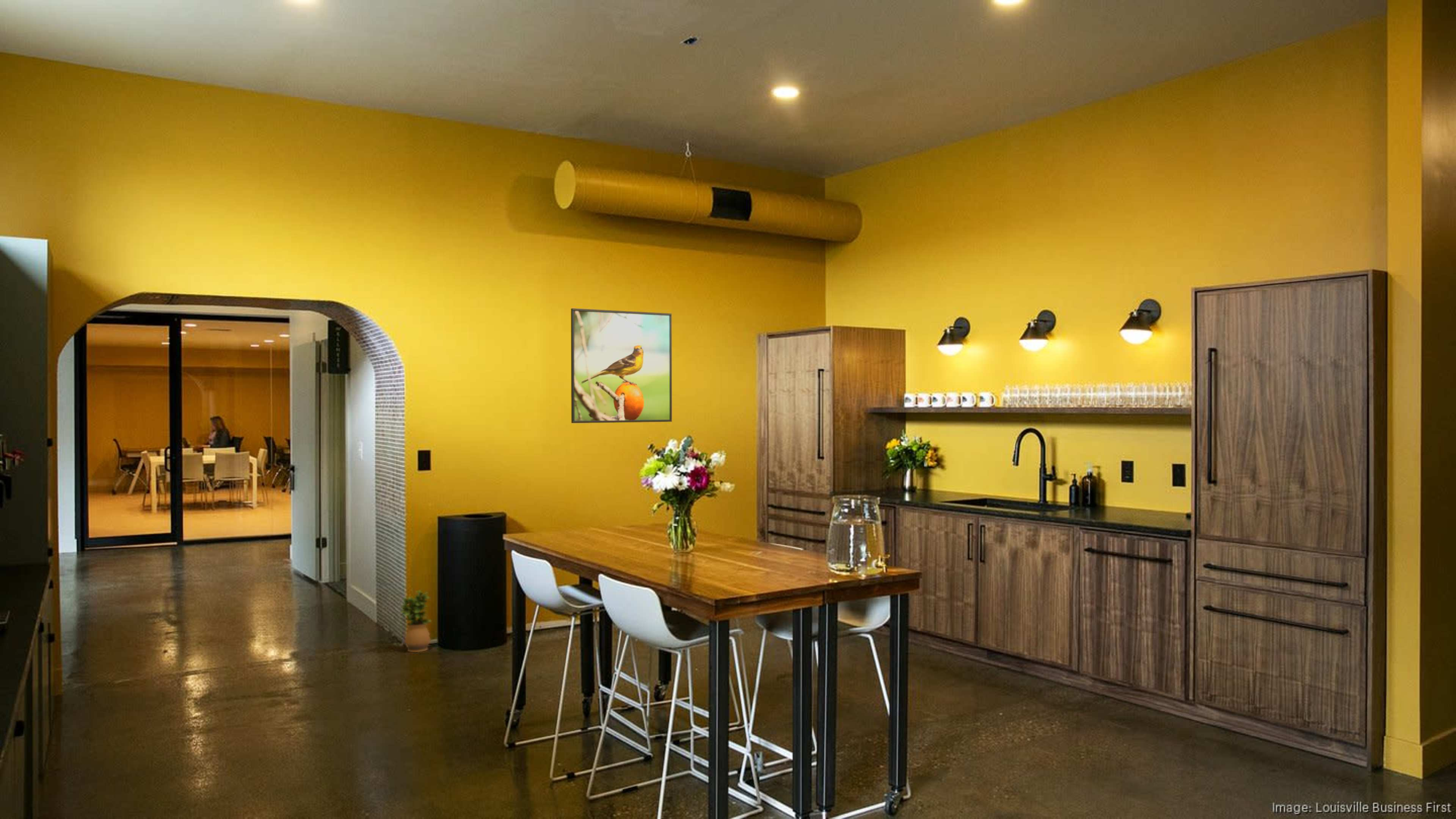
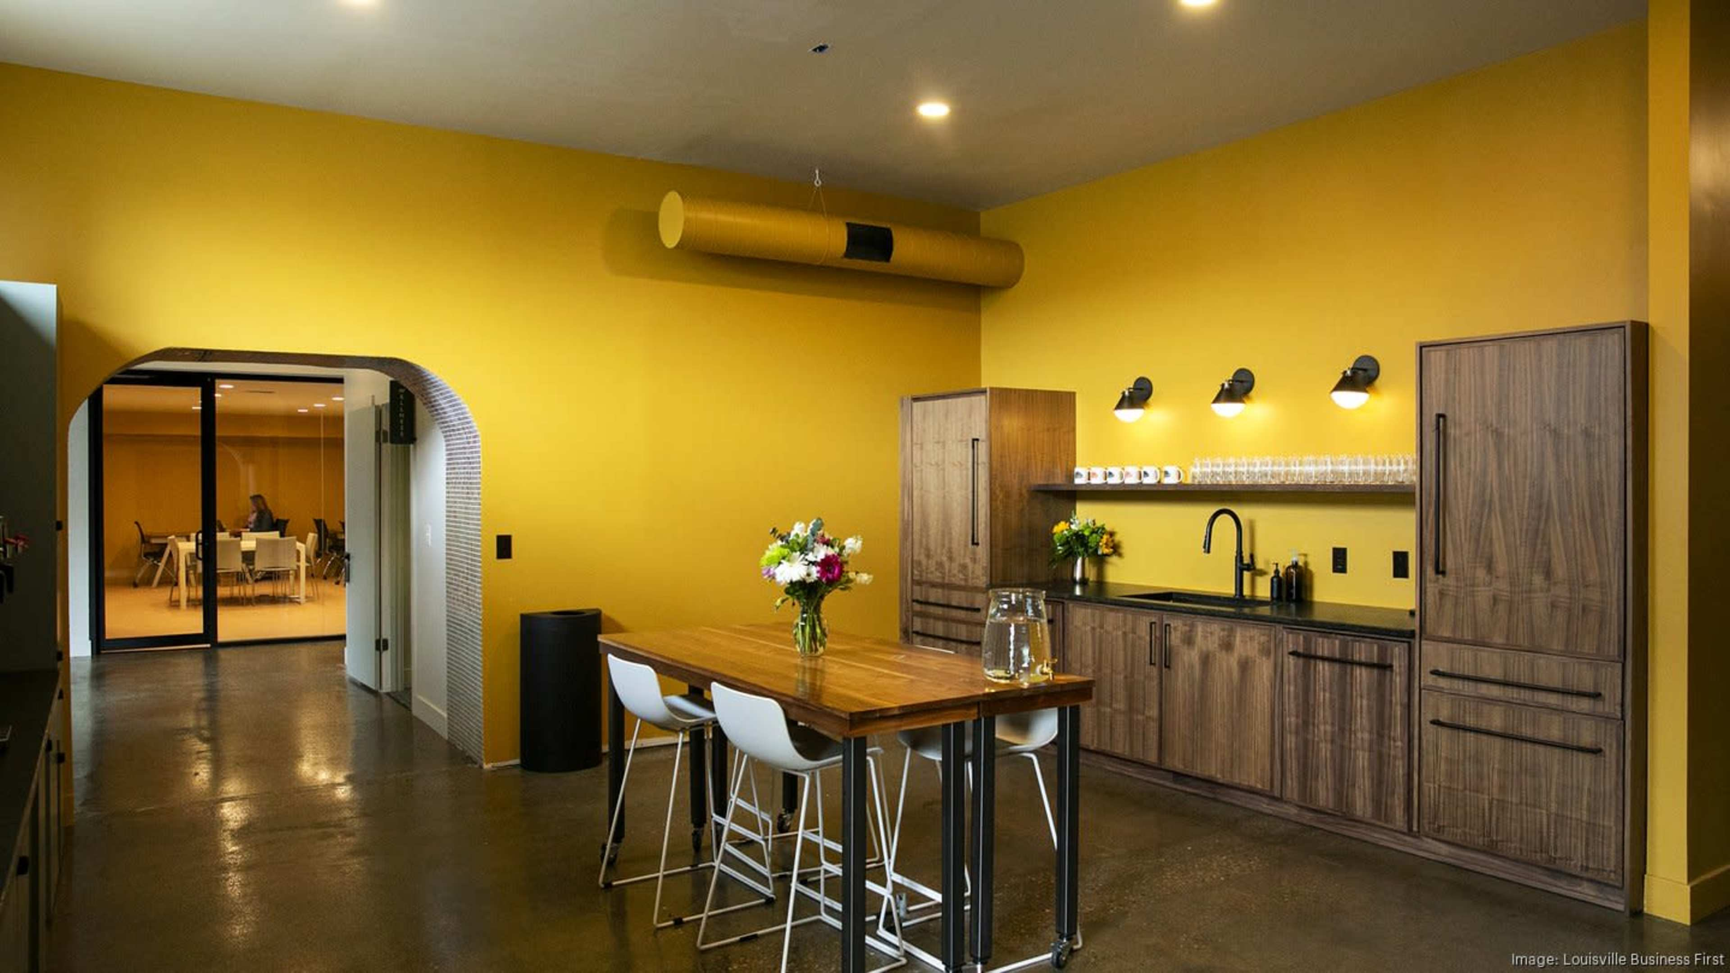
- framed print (623, 367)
- potted plant (414, 620)
